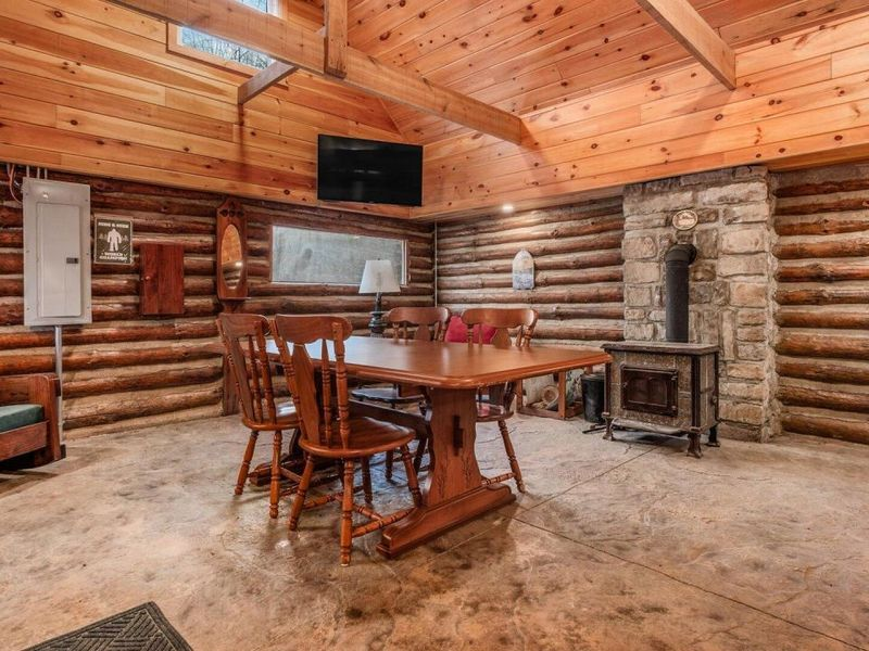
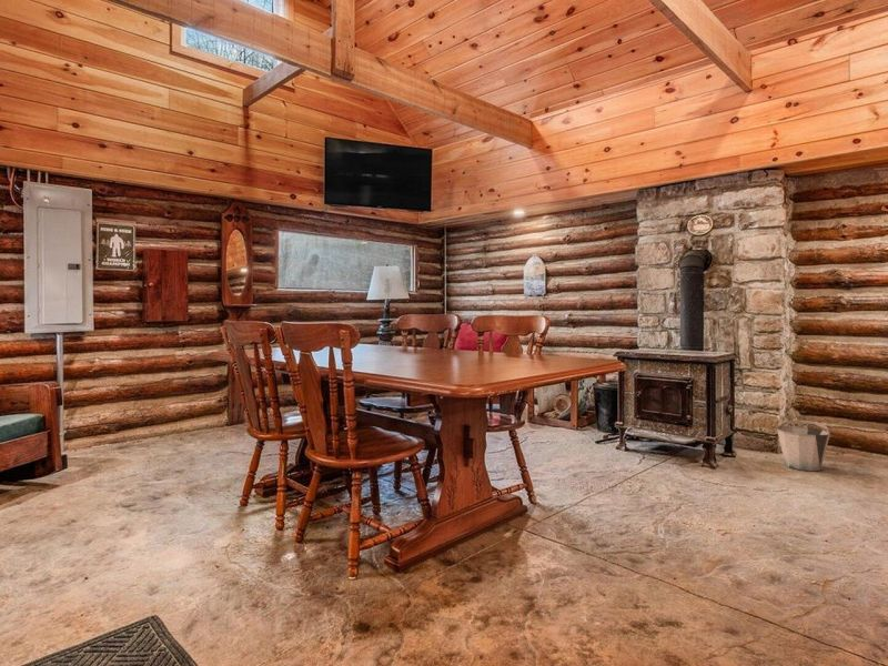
+ bucket (803, 444)
